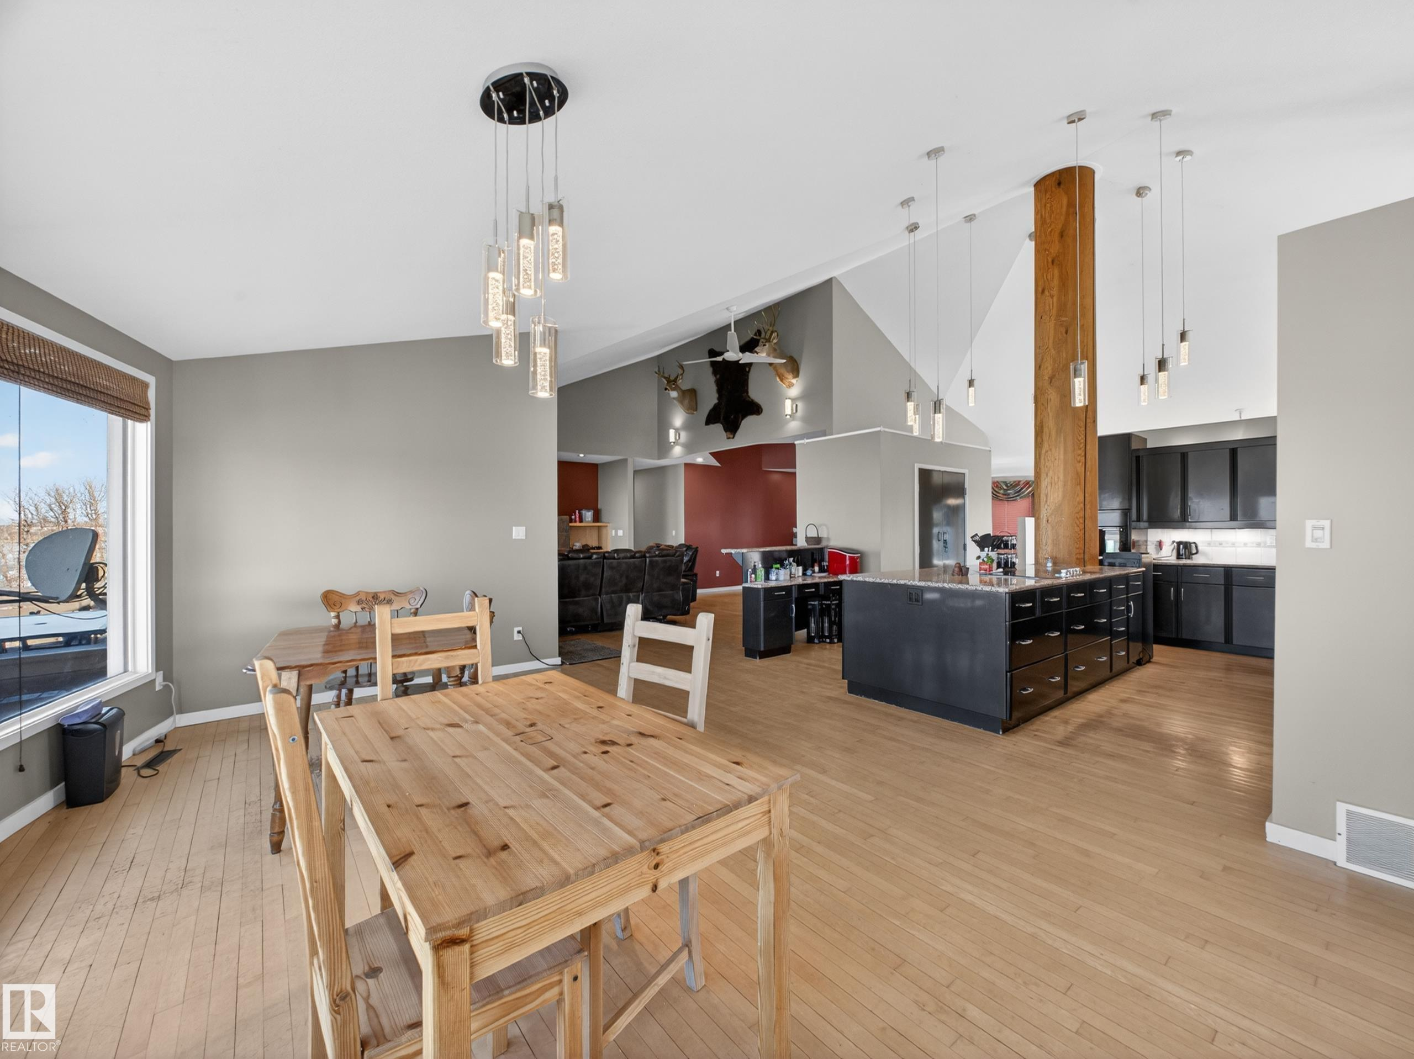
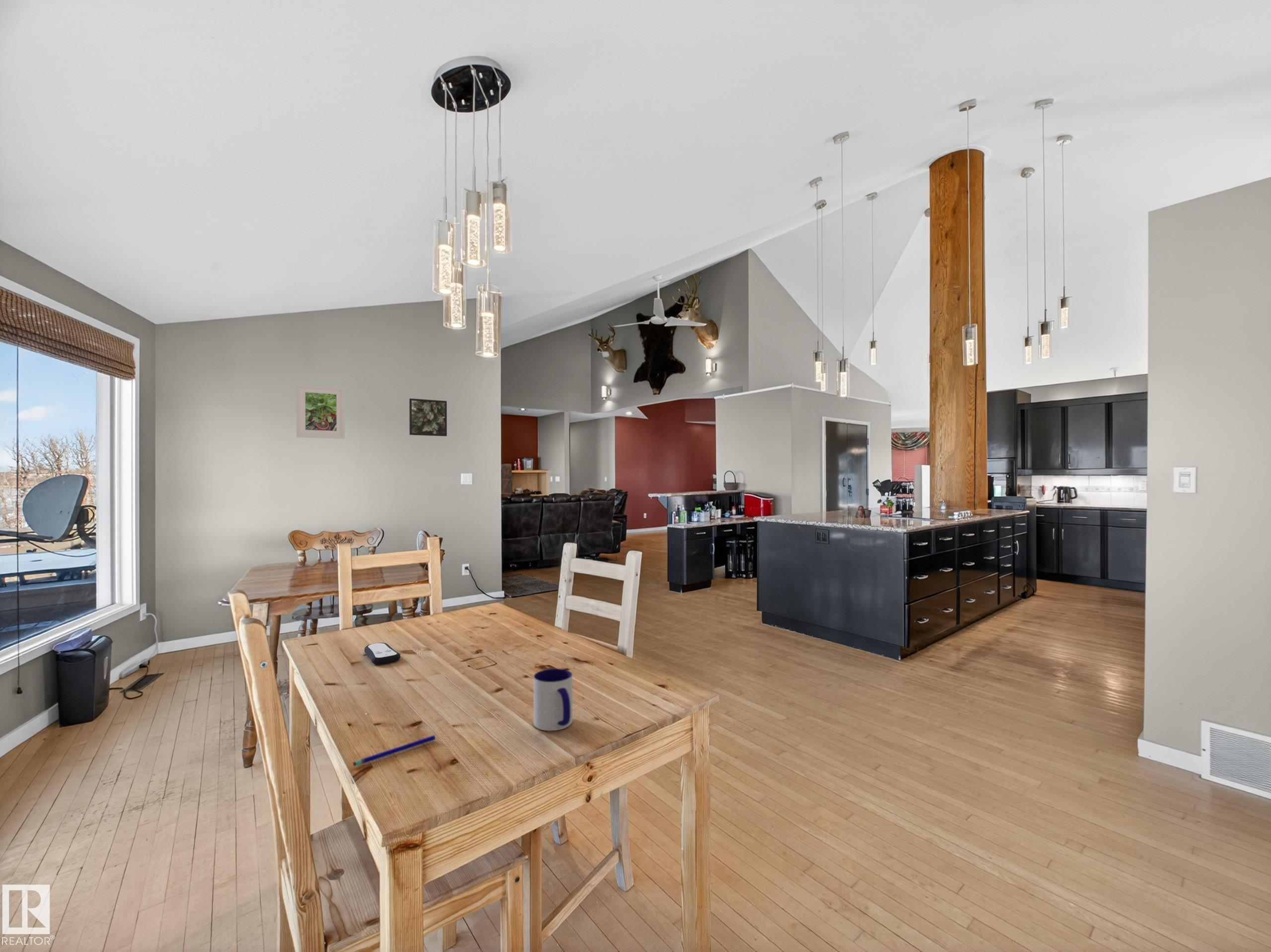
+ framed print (321, 411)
+ pen (396, 750)
+ remote control (381, 652)
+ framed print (428, 417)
+ mug (556, 701)
